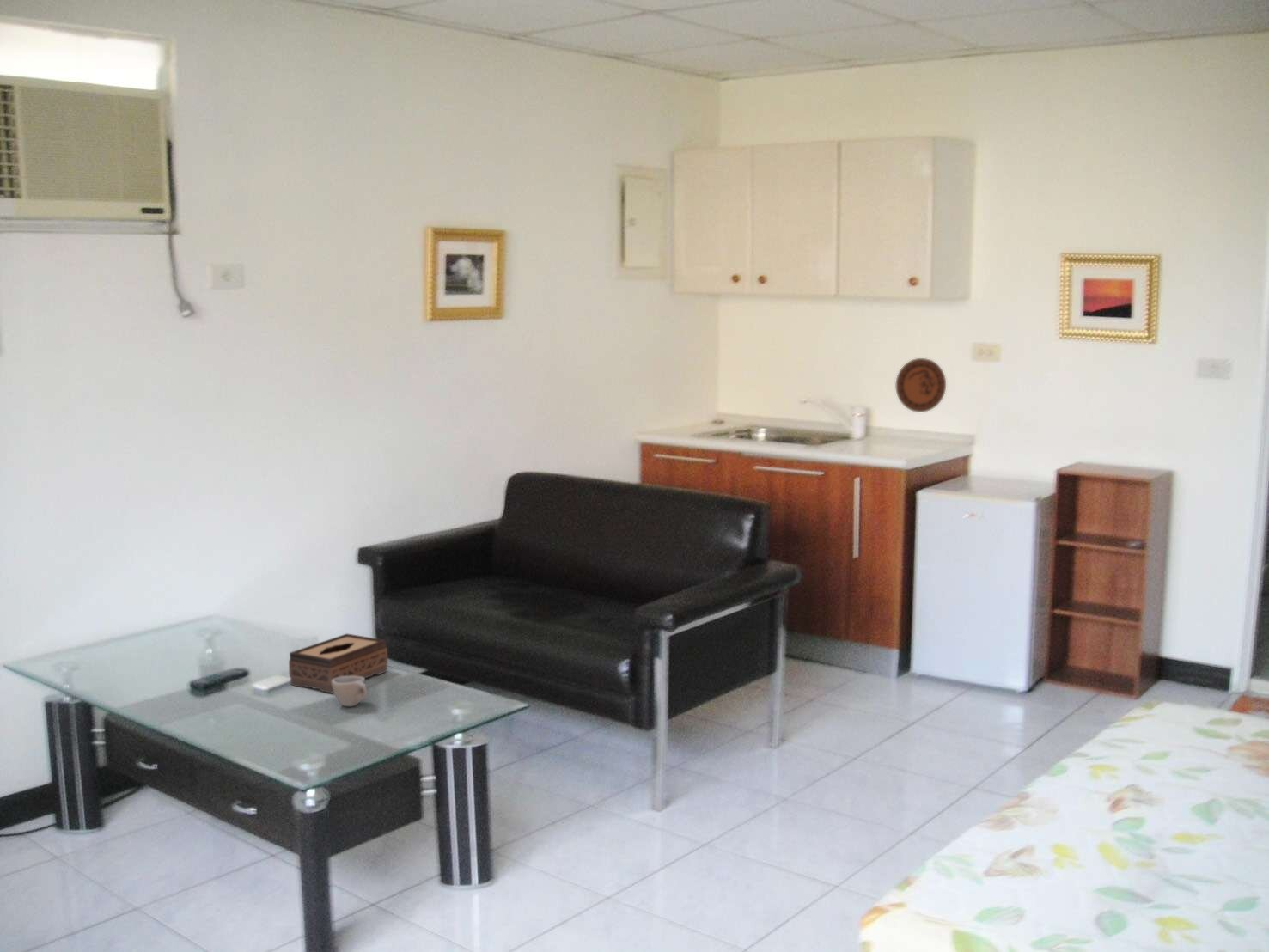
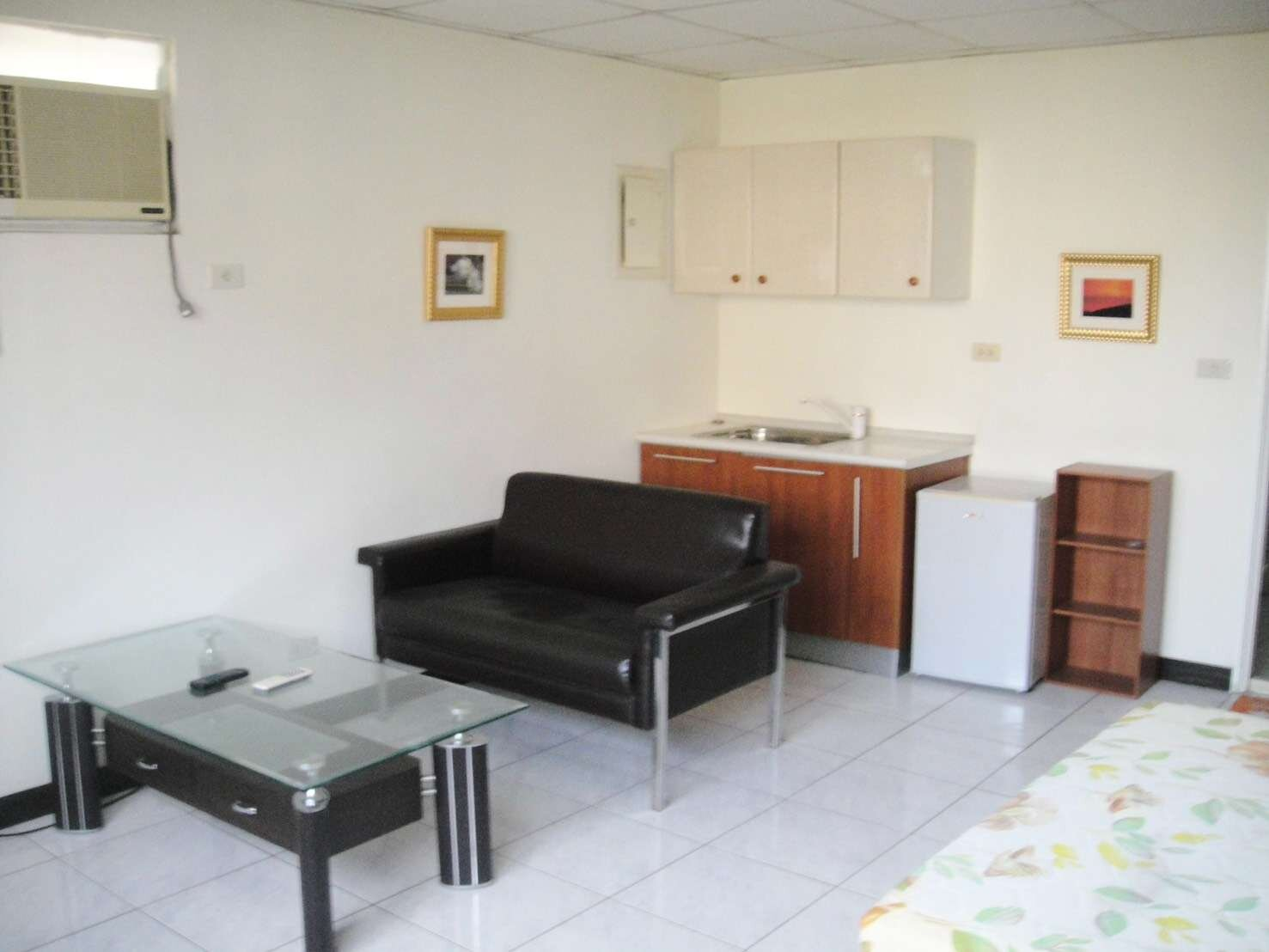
- cup (352, 692)
- tissue box (339, 662)
- decorative plate (920, 385)
